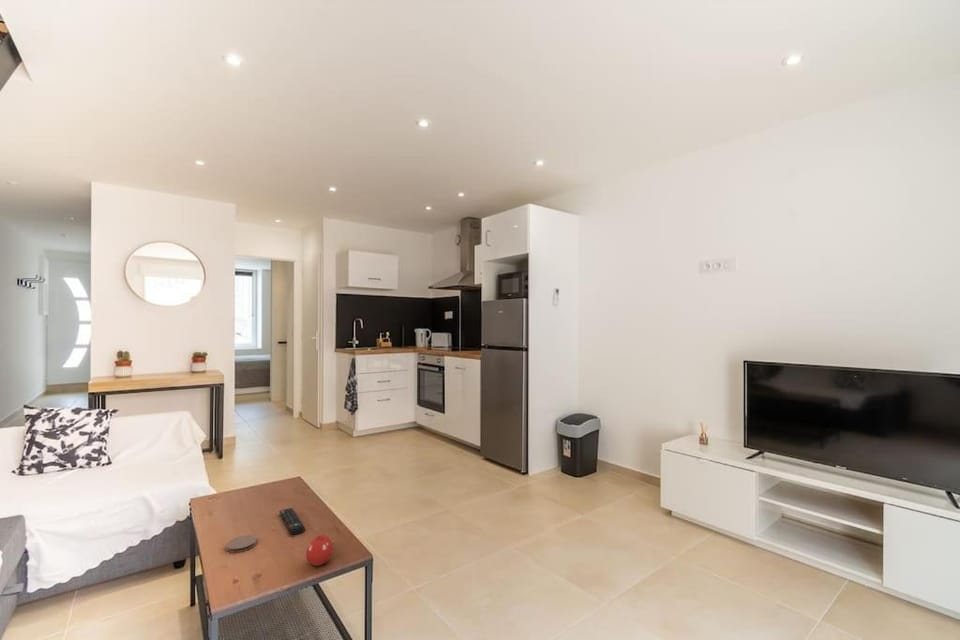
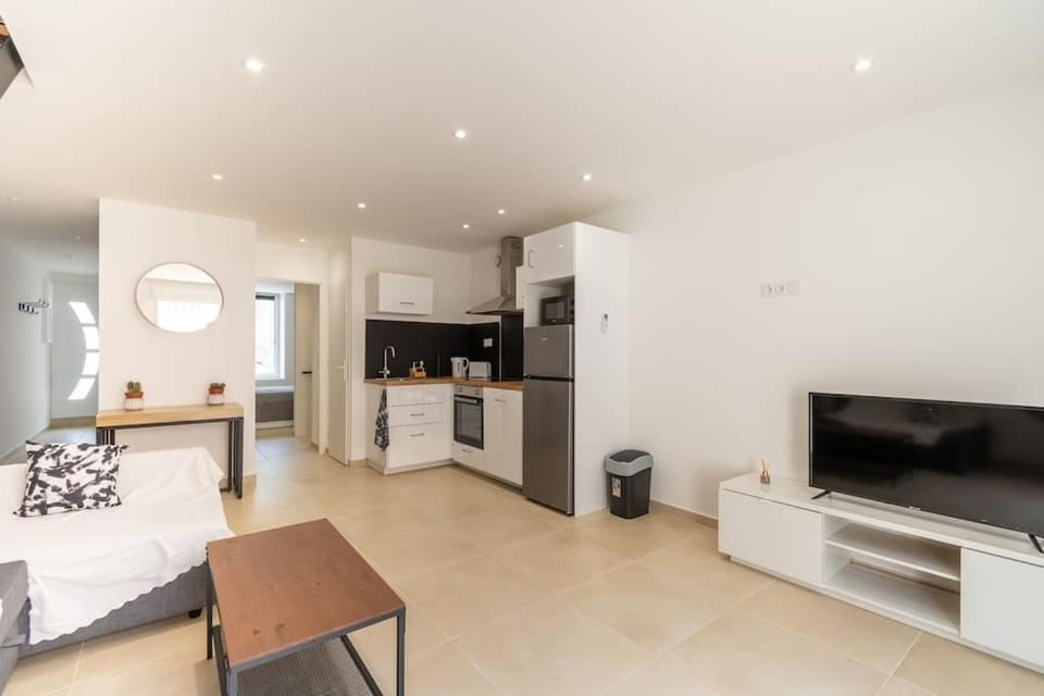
- remote control (291, 520)
- fruit (319, 548)
- coaster (241, 543)
